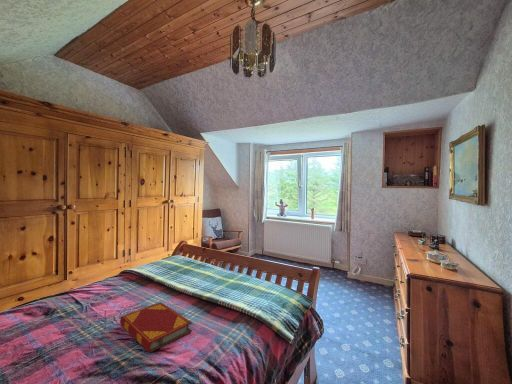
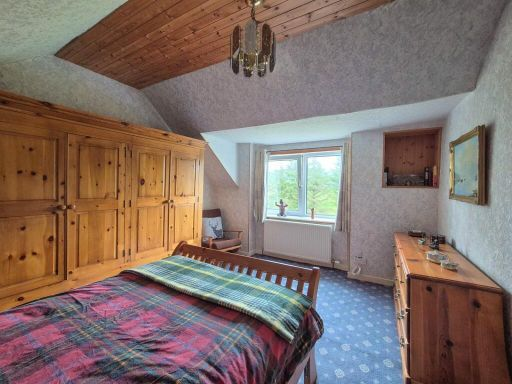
- hardback book (155, 323)
